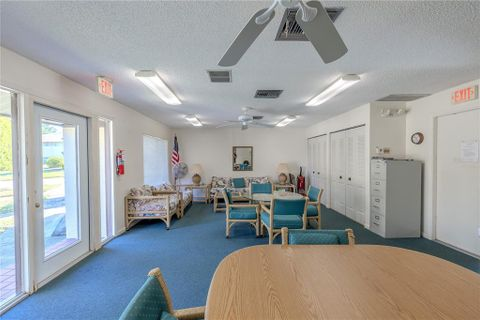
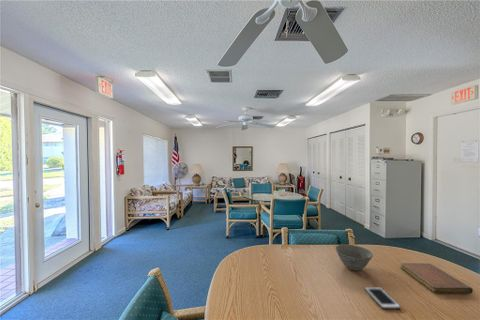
+ notebook (432, 276)
+ bowl (353, 259)
+ cell phone (381, 297)
